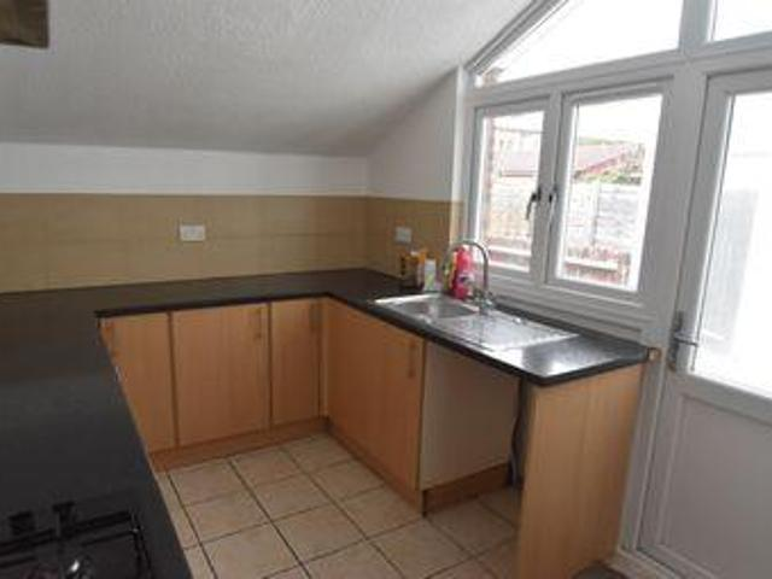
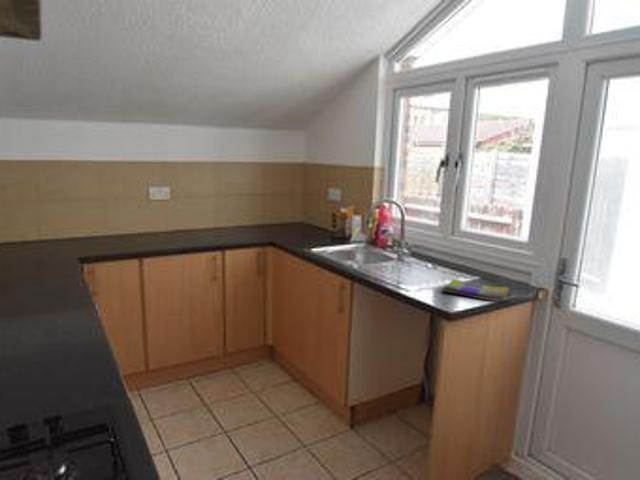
+ dish towel (476, 289)
